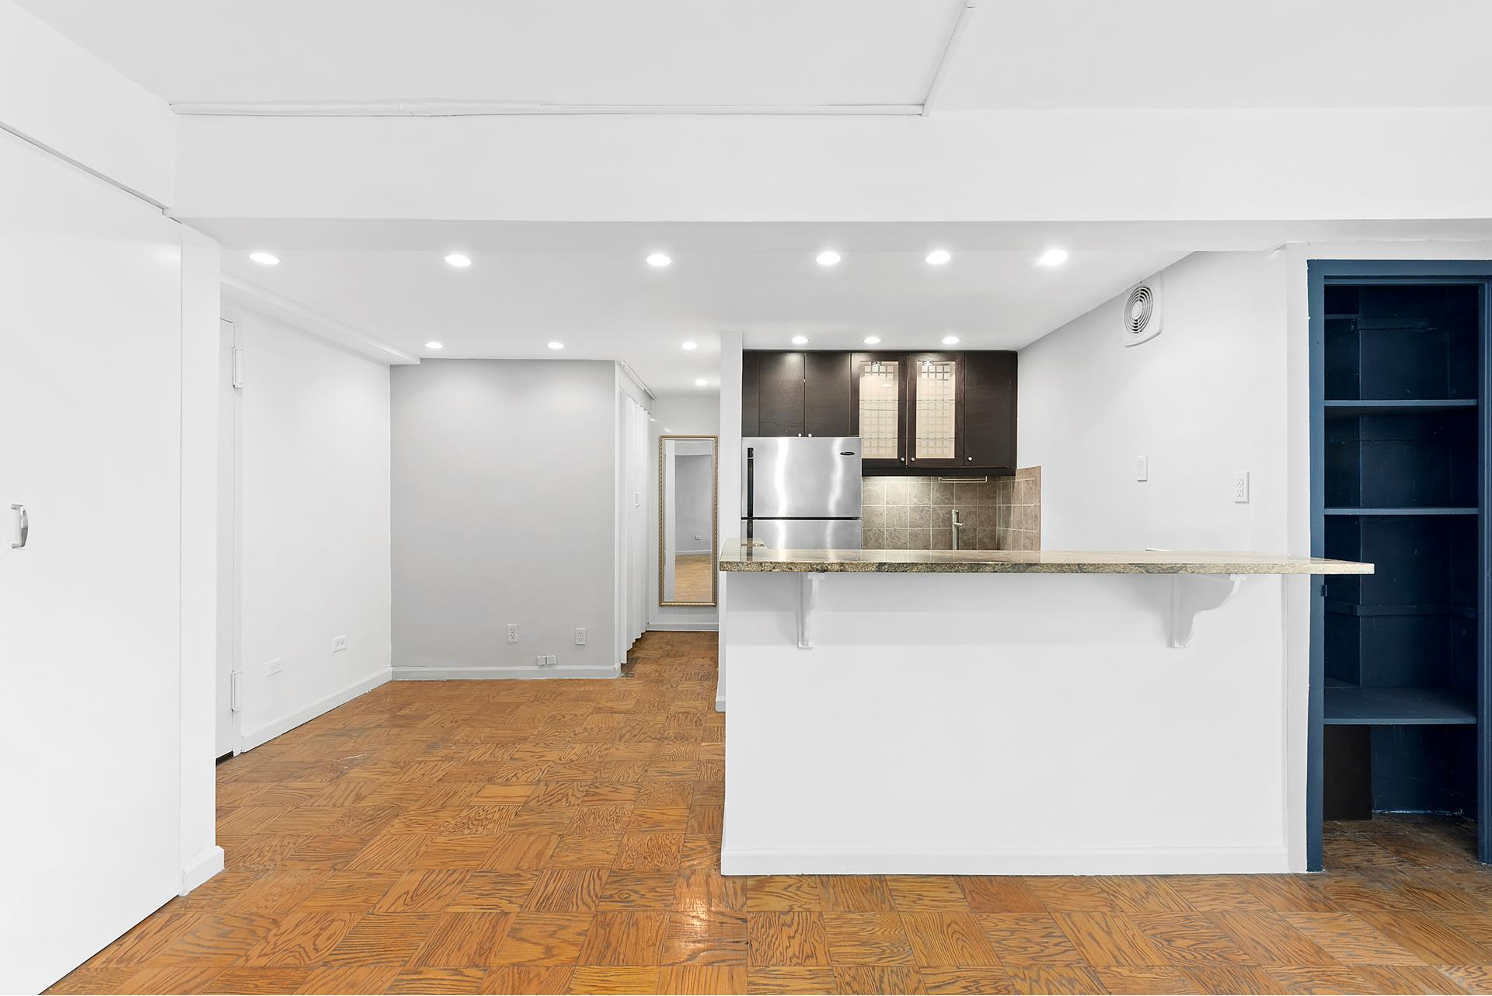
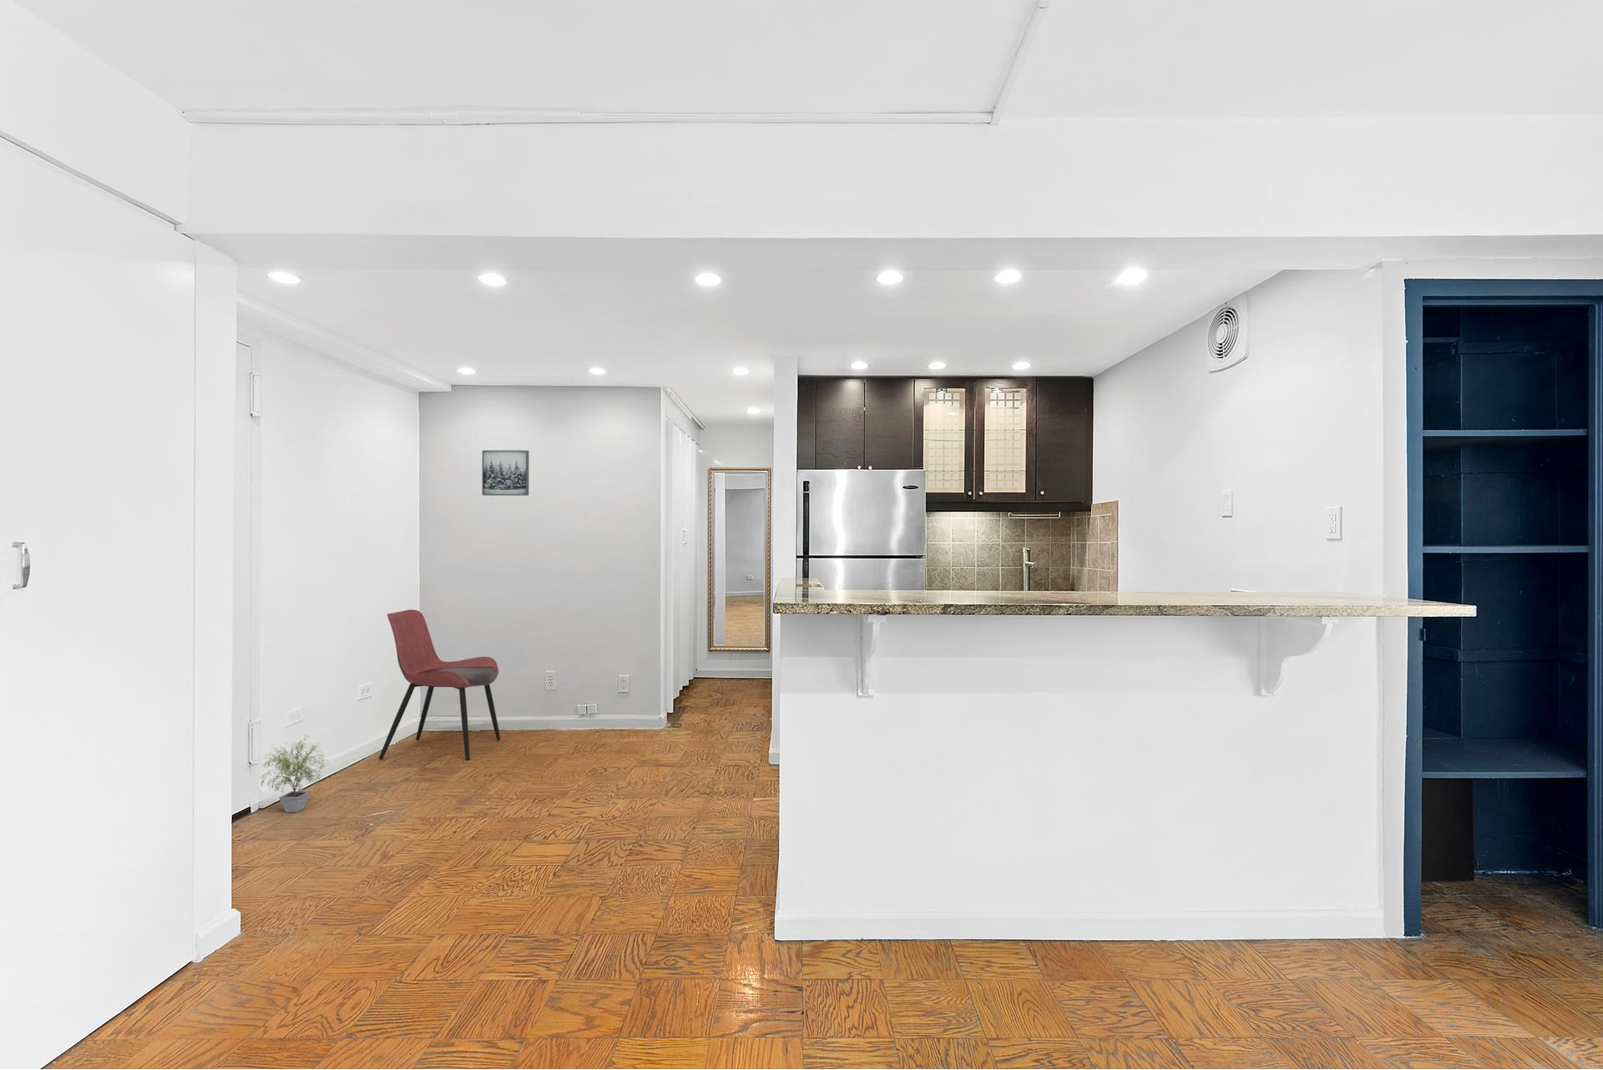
+ dining chair (442, 681)
+ wall art (505, 473)
+ potted plant (293, 771)
